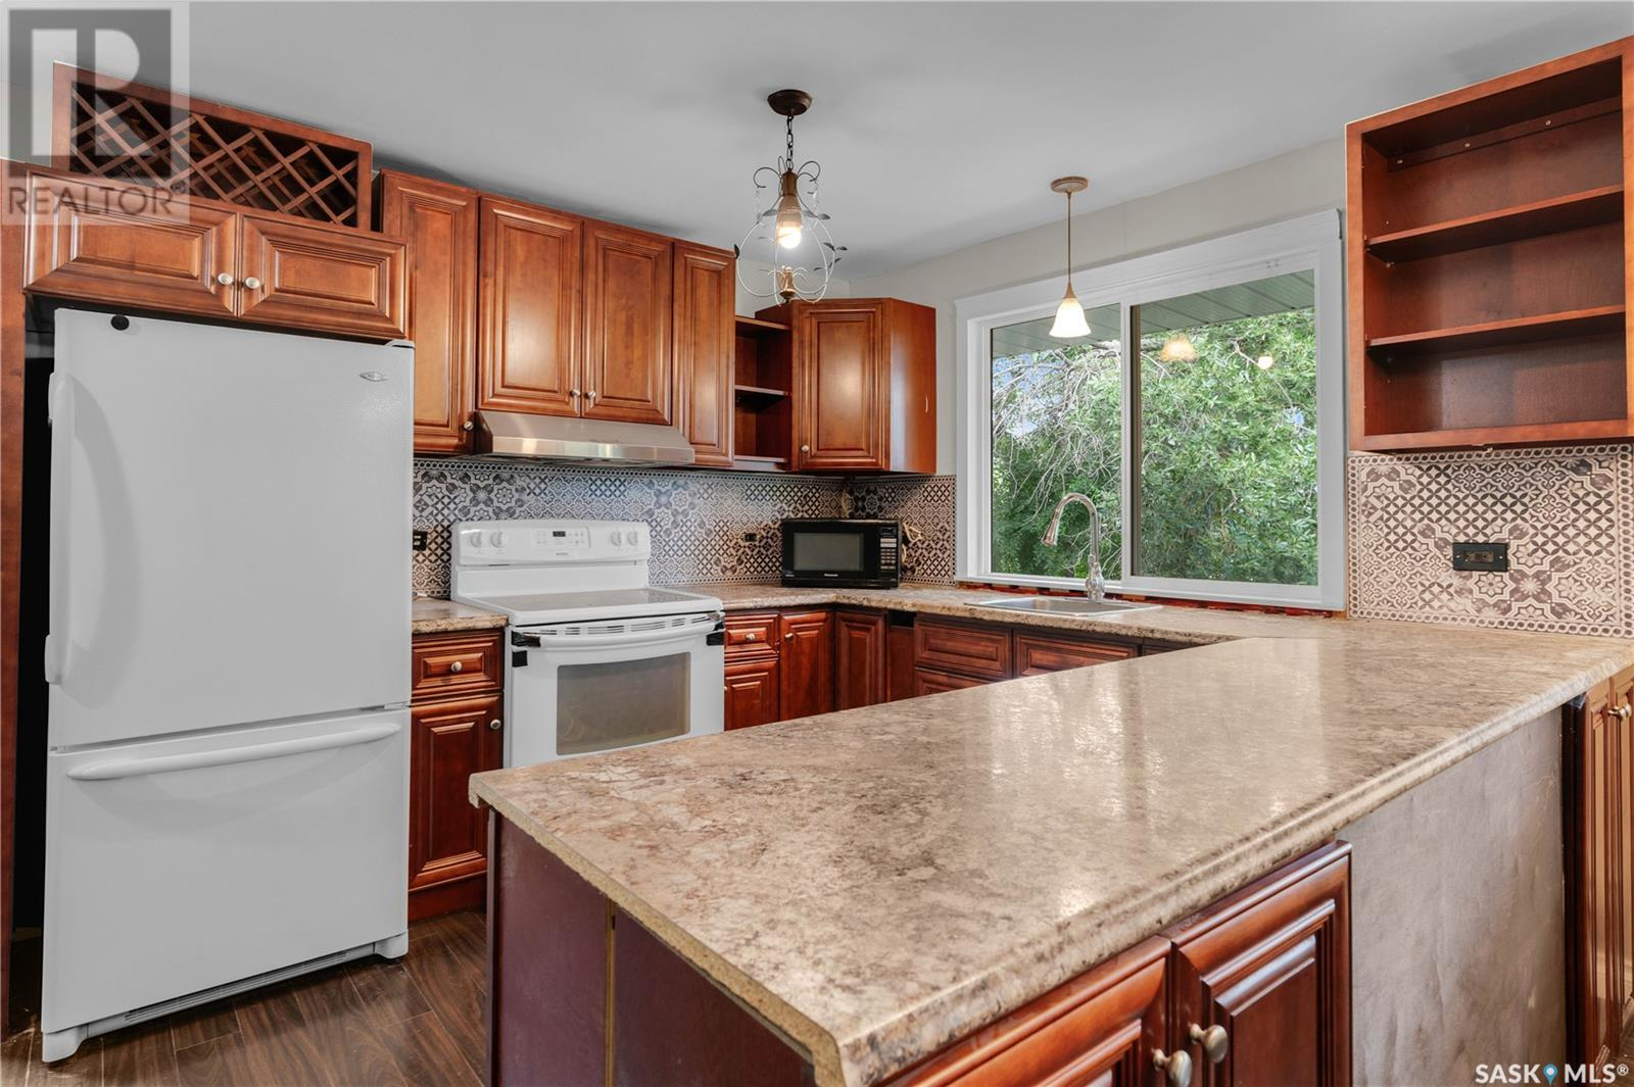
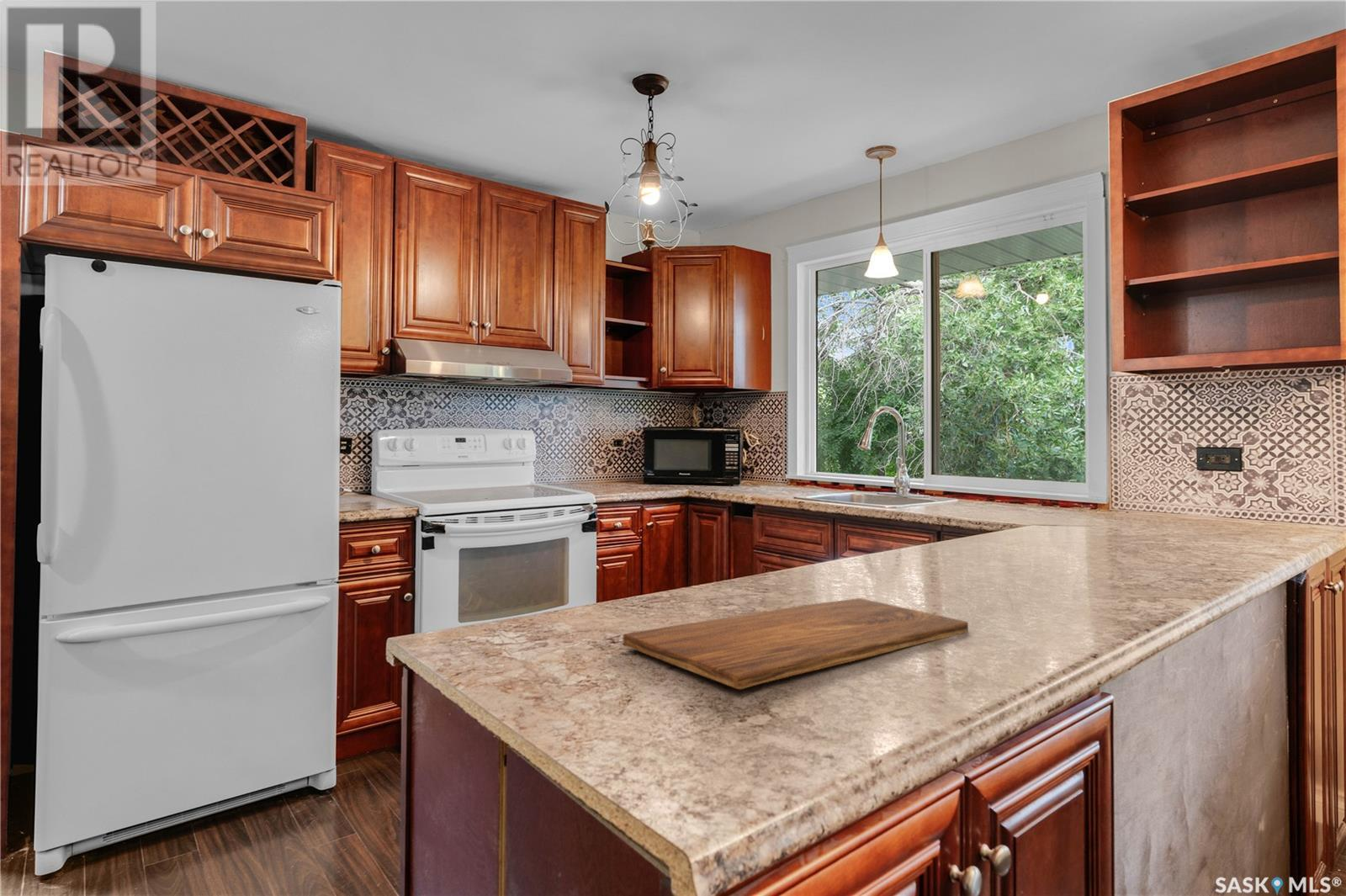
+ cutting board (805, 633)
